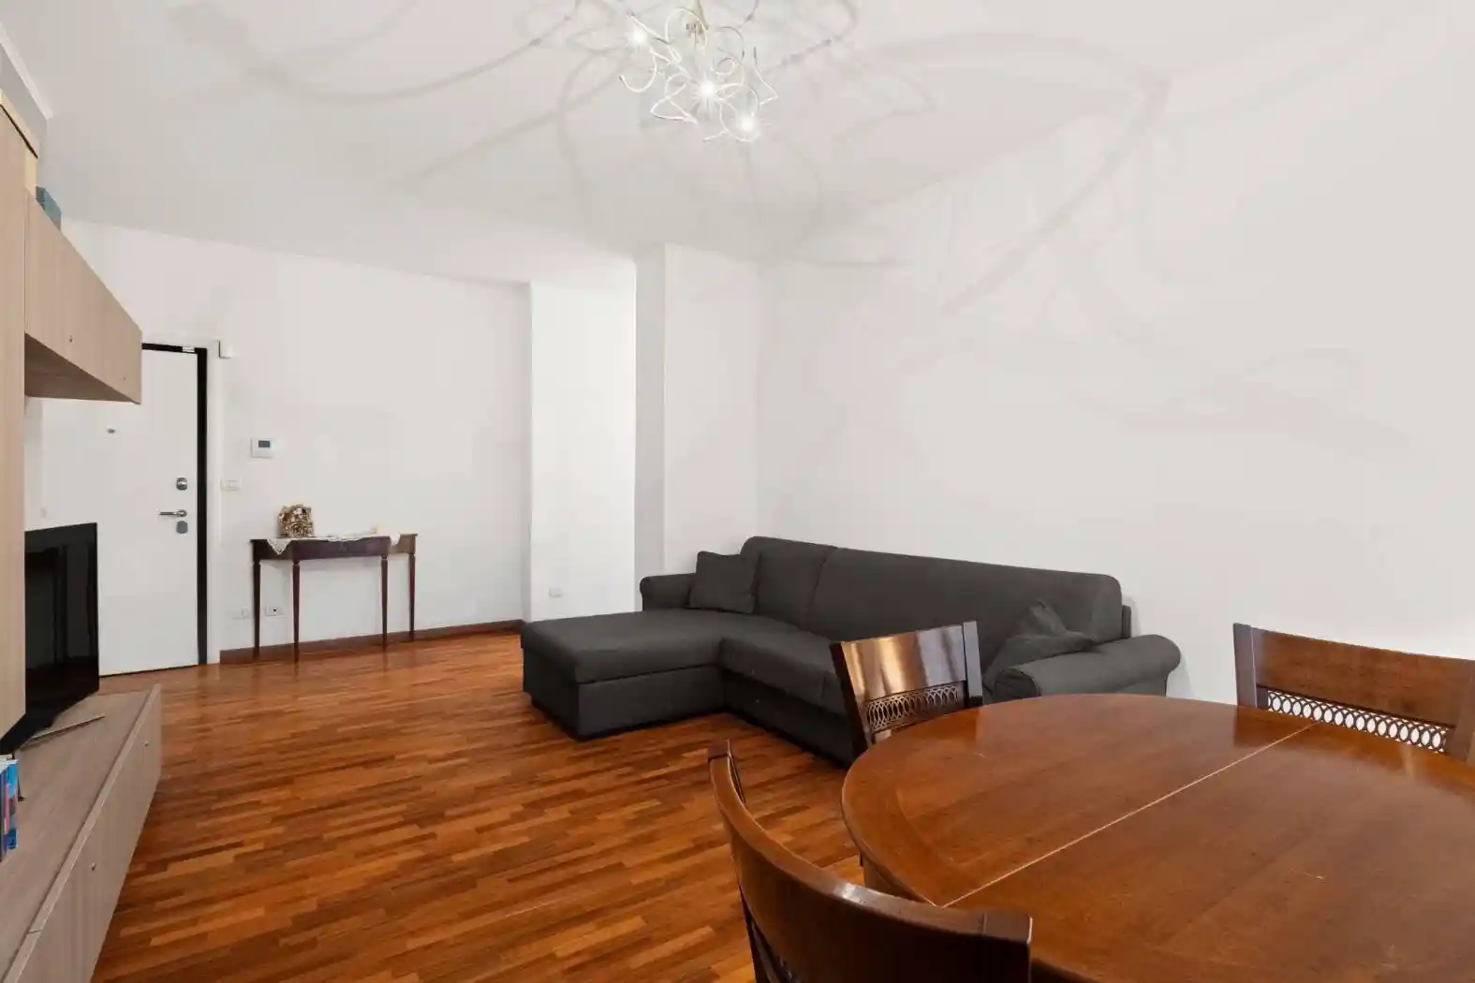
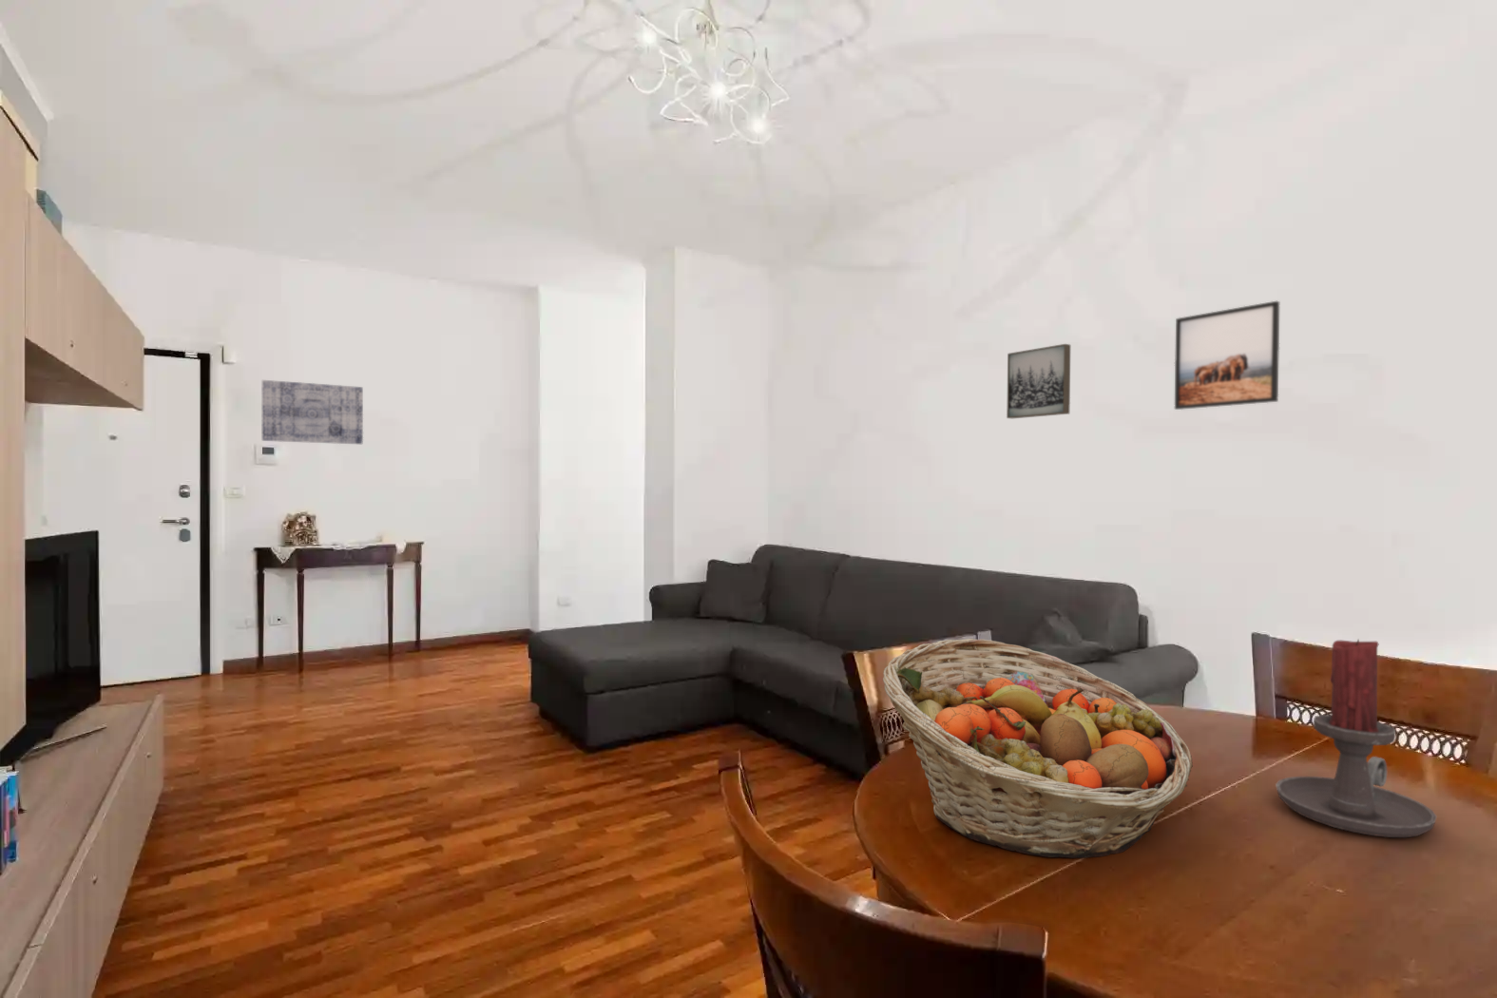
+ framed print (1224, 358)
+ candle holder (1359, 723)
+ wall art (314, 412)
+ fruit basket (1033, 733)
+ wall art (1037, 382)
